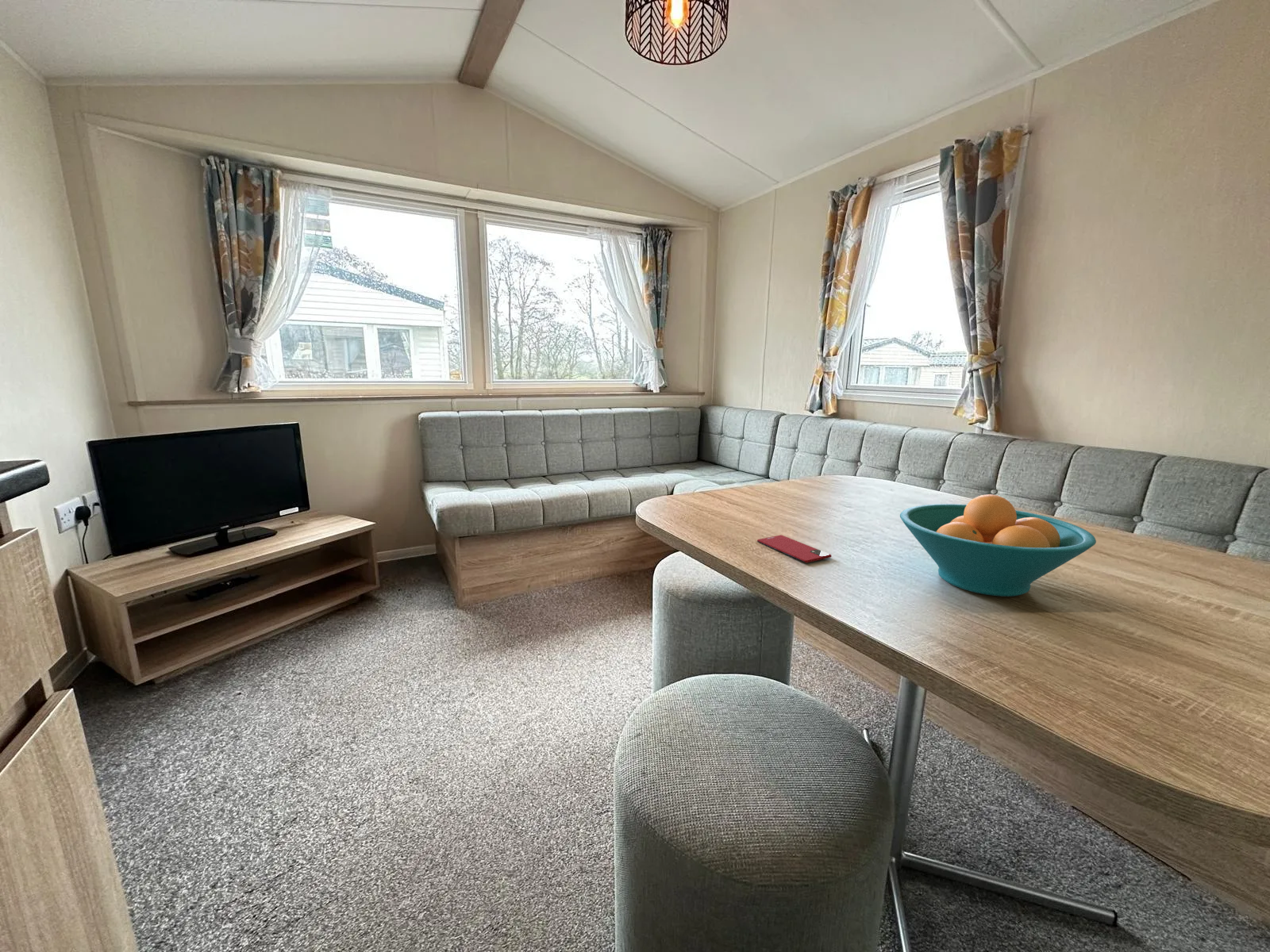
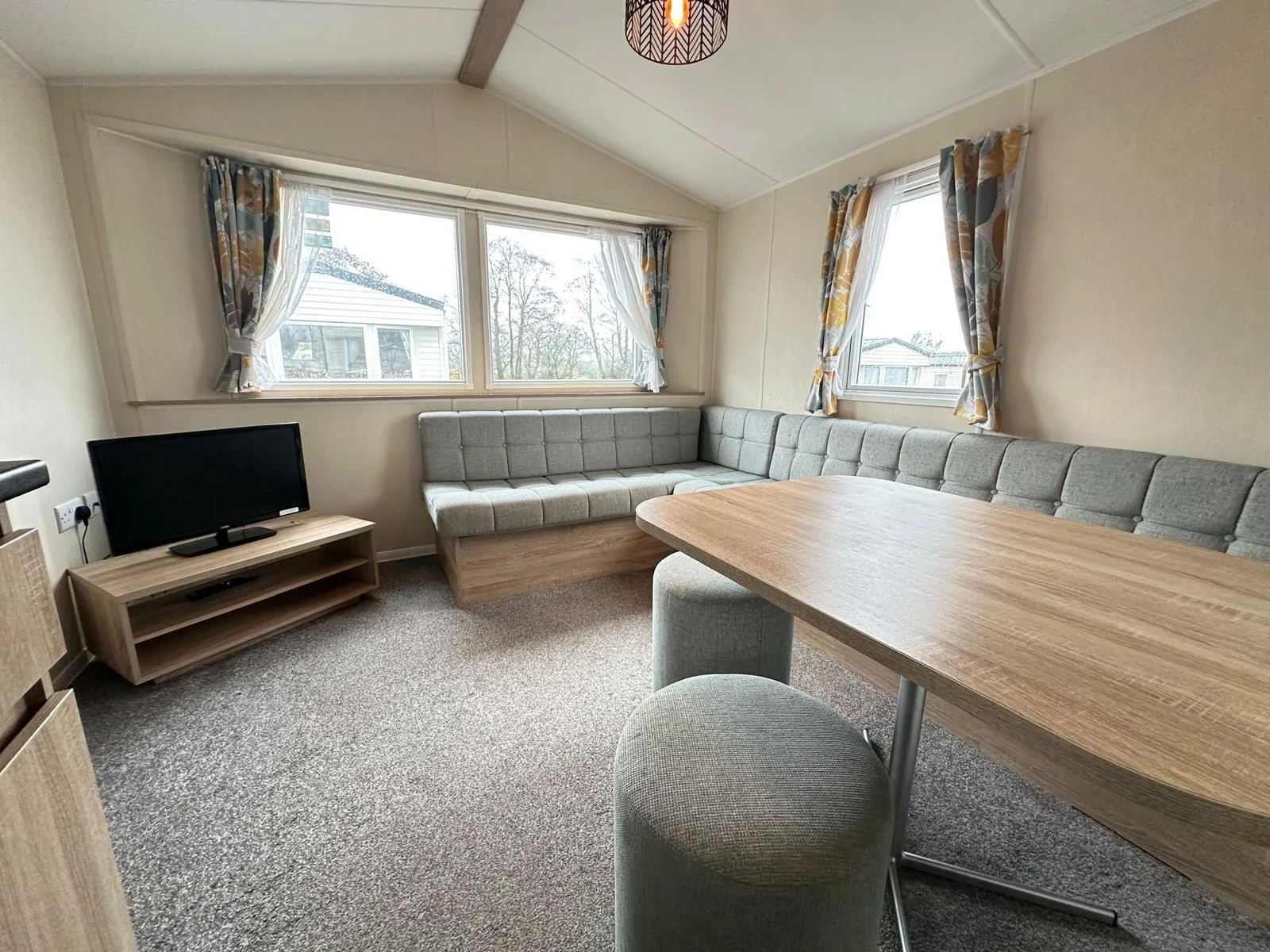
- smartphone (792, 547)
- fruit bowl (987, 539)
